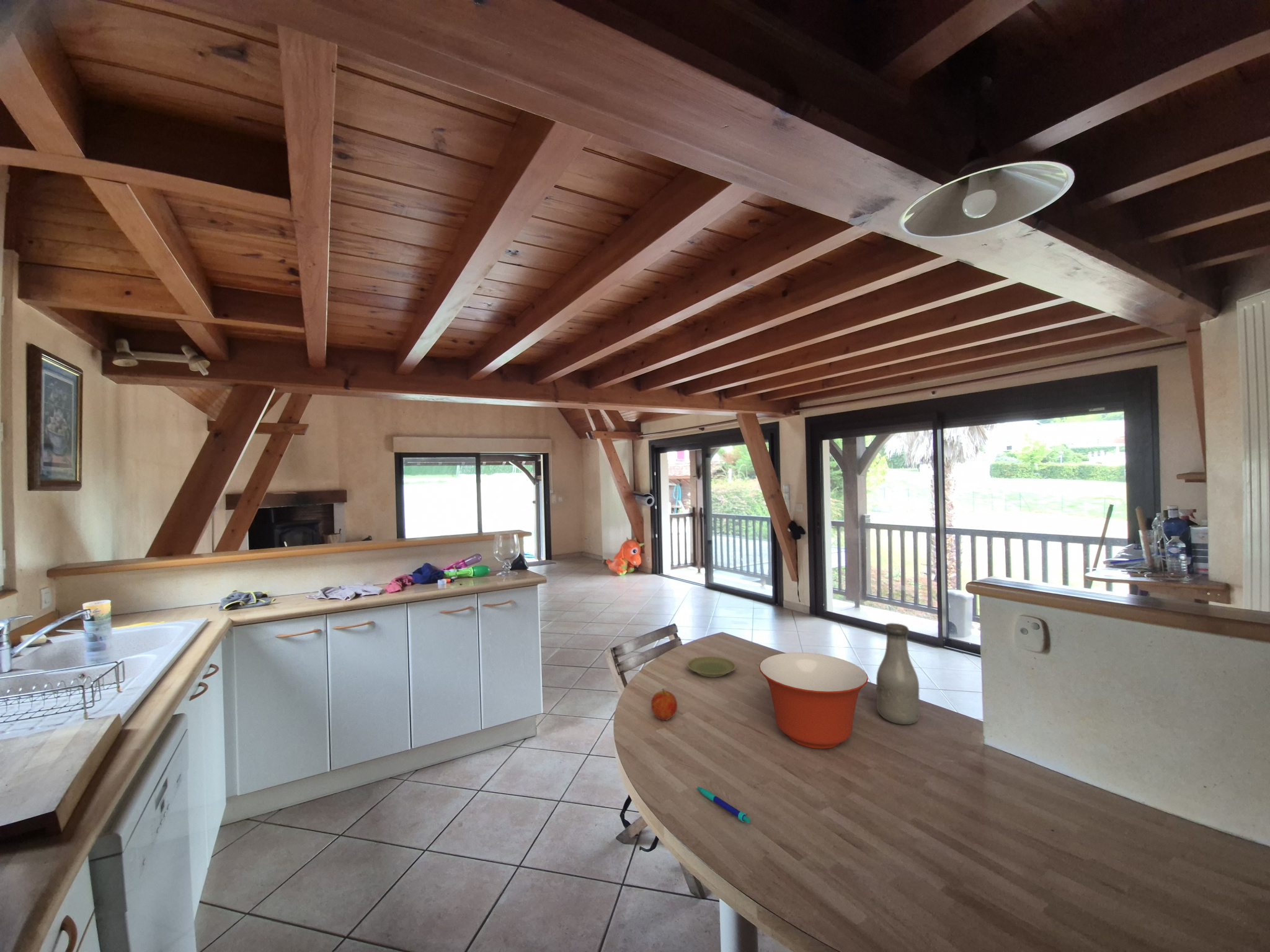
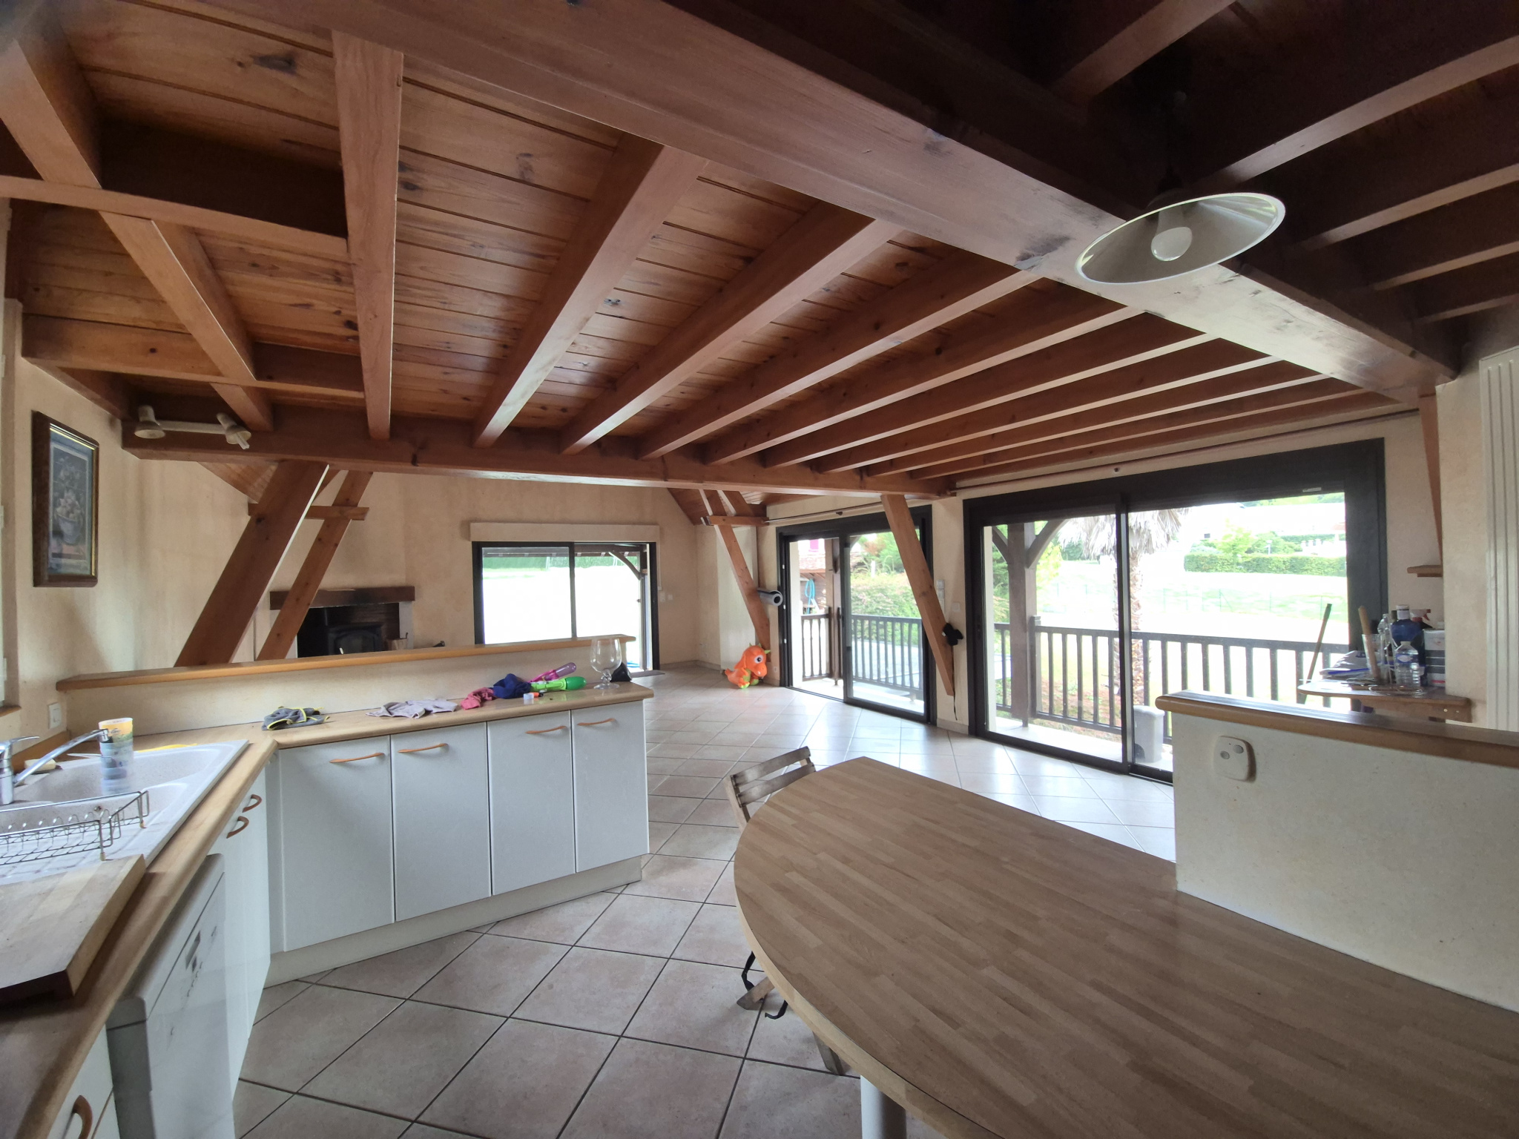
- mixing bowl (812, 702)
- pen (721, 802)
- bottle (897, 671)
- fruit (664, 703)
- plate (711, 668)
